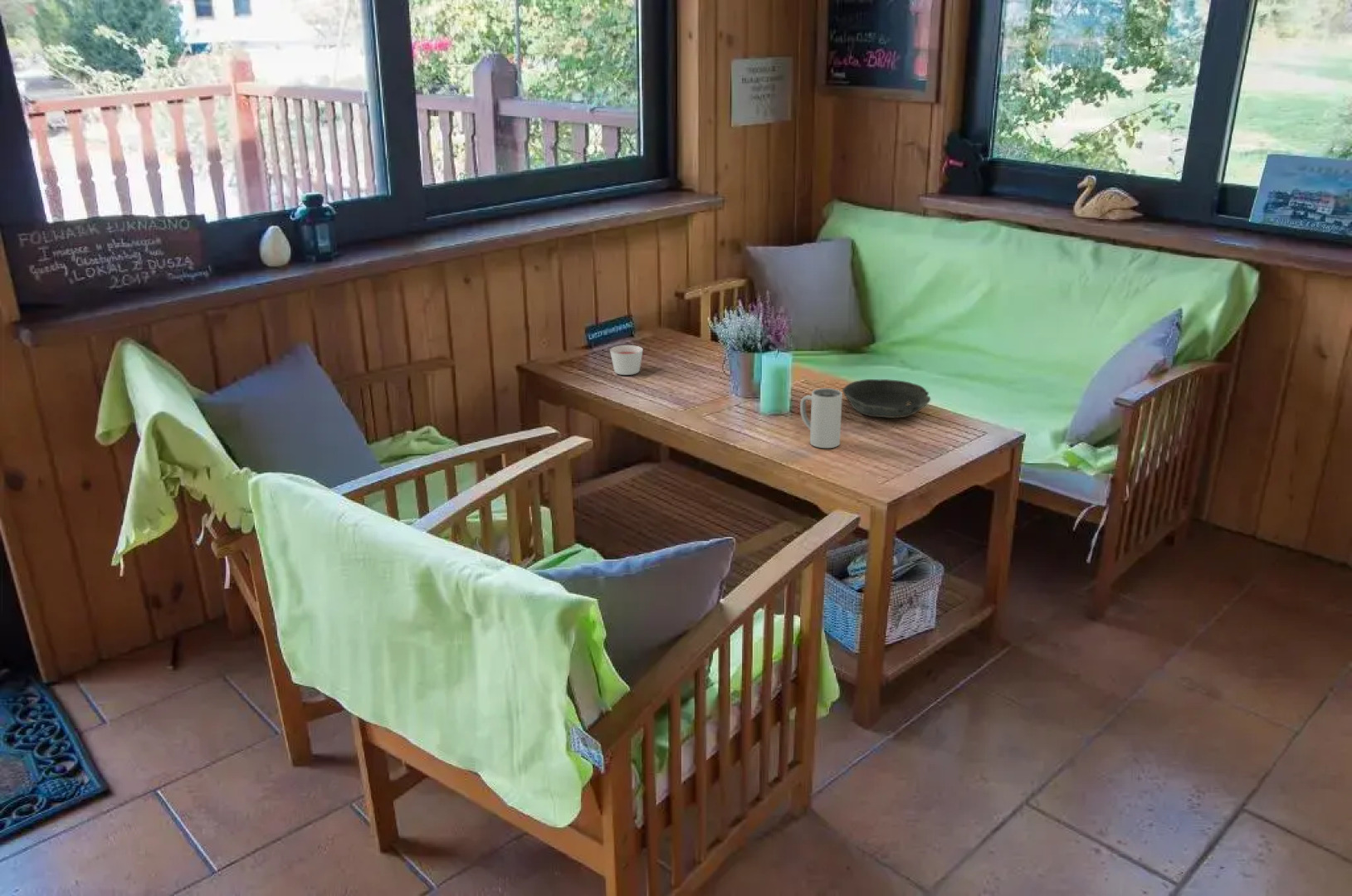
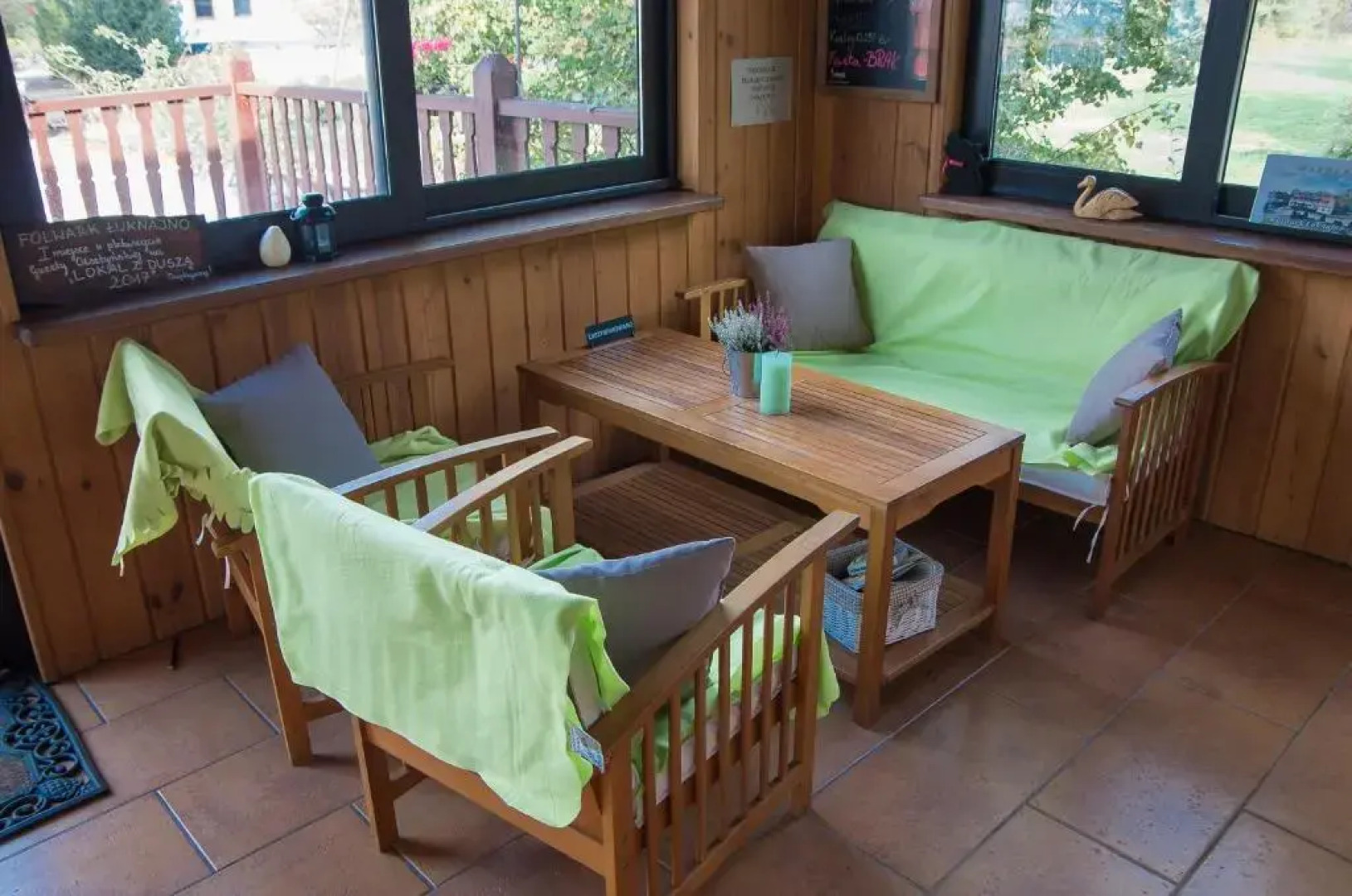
- mug (819, 416)
- candle (627, 360)
- bowl (886, 400)
